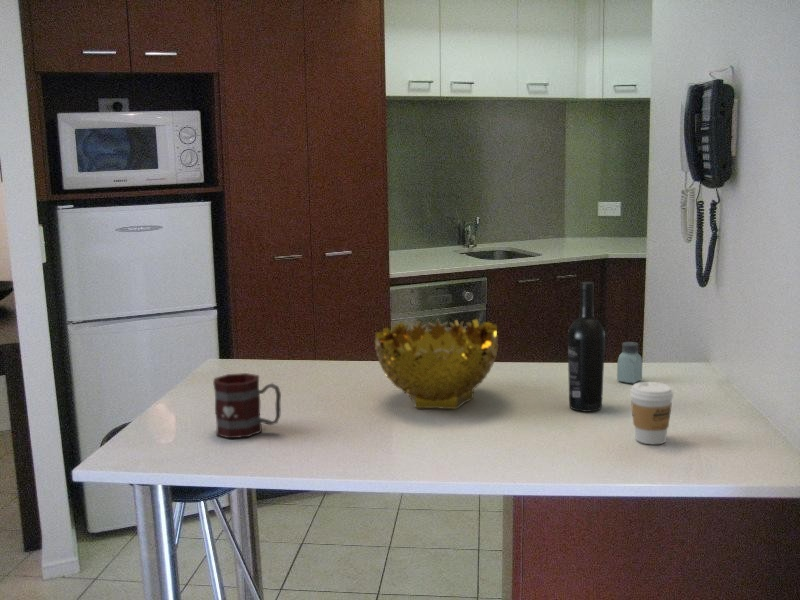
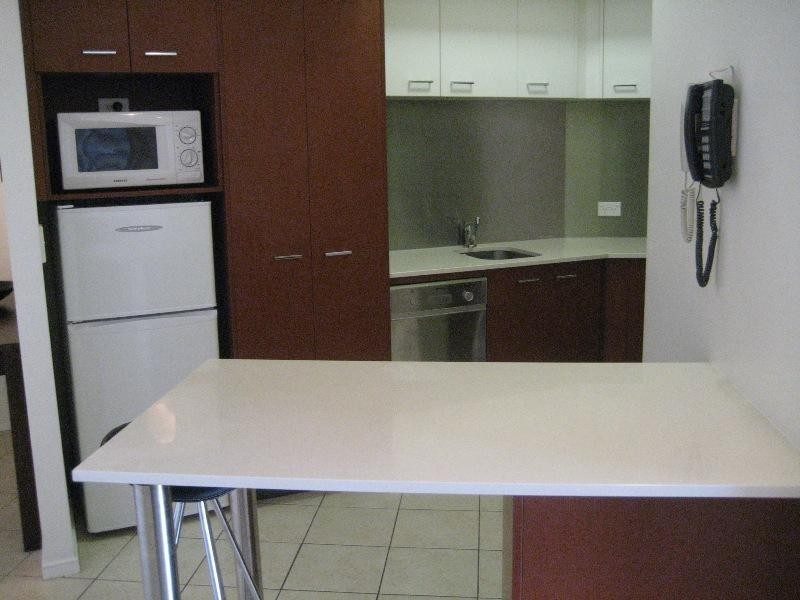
- coffee cup (651, 412)
- decorative bowl (436, 364)
- mug (248, 405)
- wine bottle (586, 345)
- saltshaker (629, 362)
